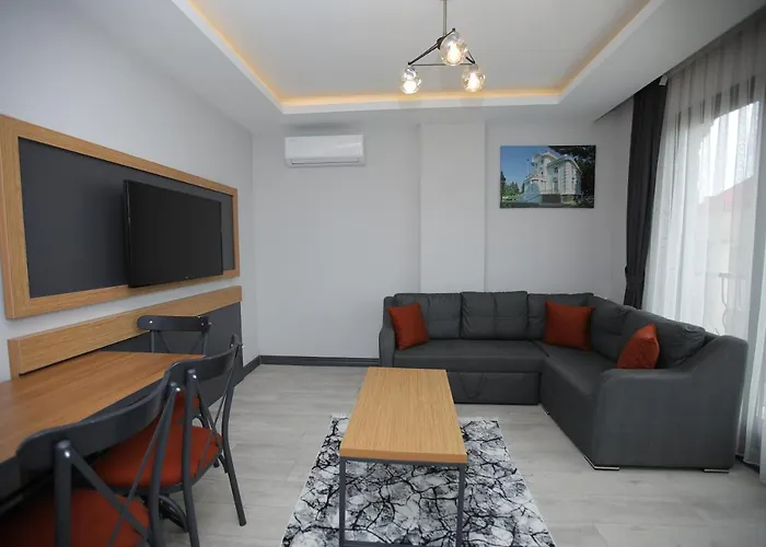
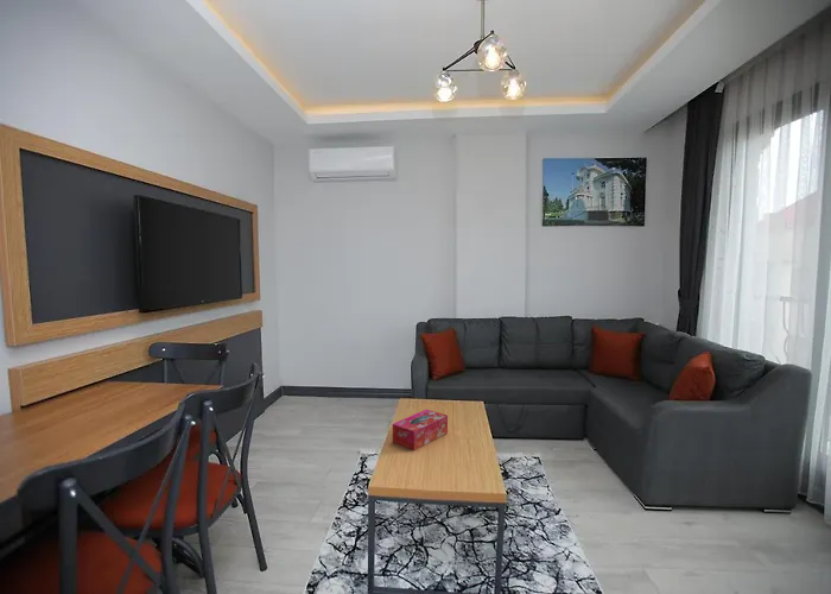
+ tissue box (420, 428)
